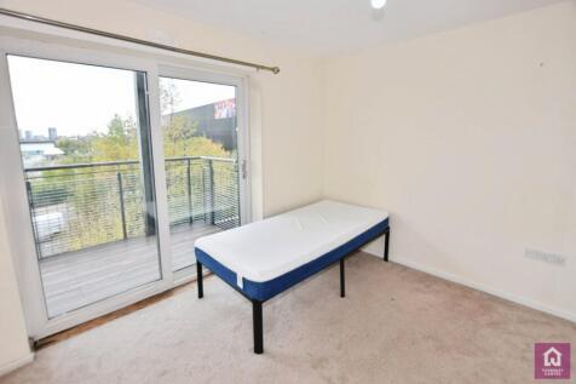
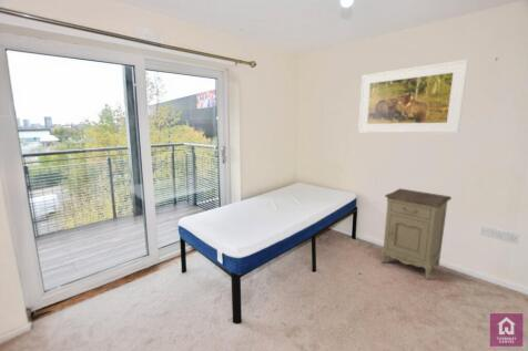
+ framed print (405, 101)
+ nightstand (412, 231)
